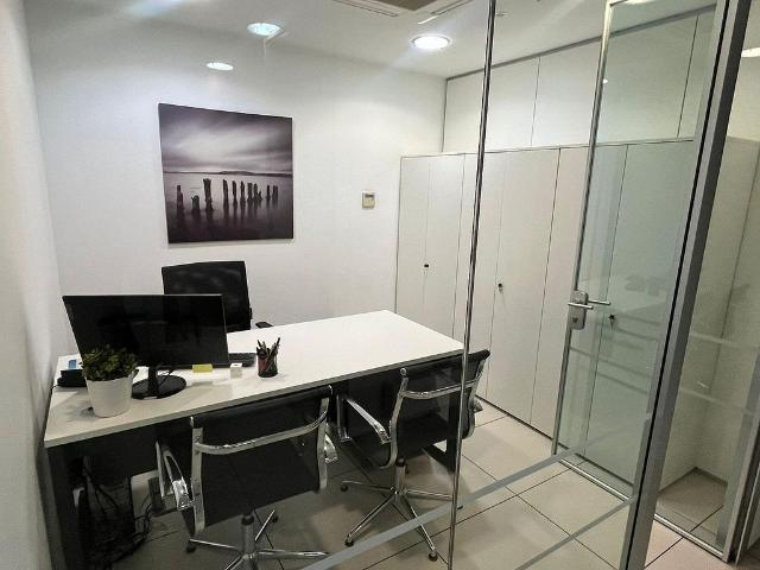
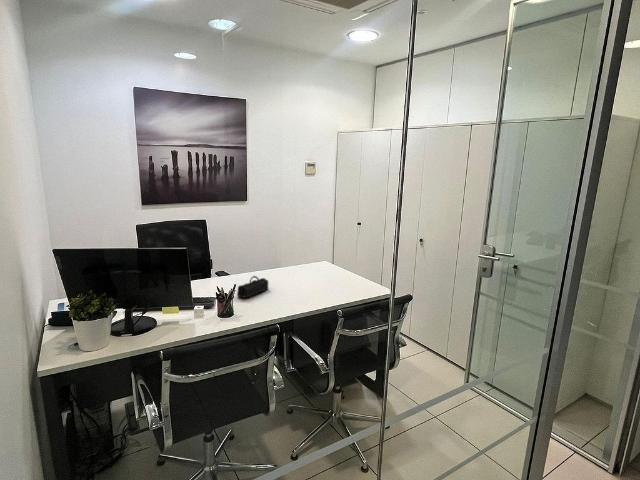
+ pencil case (253, 284)
